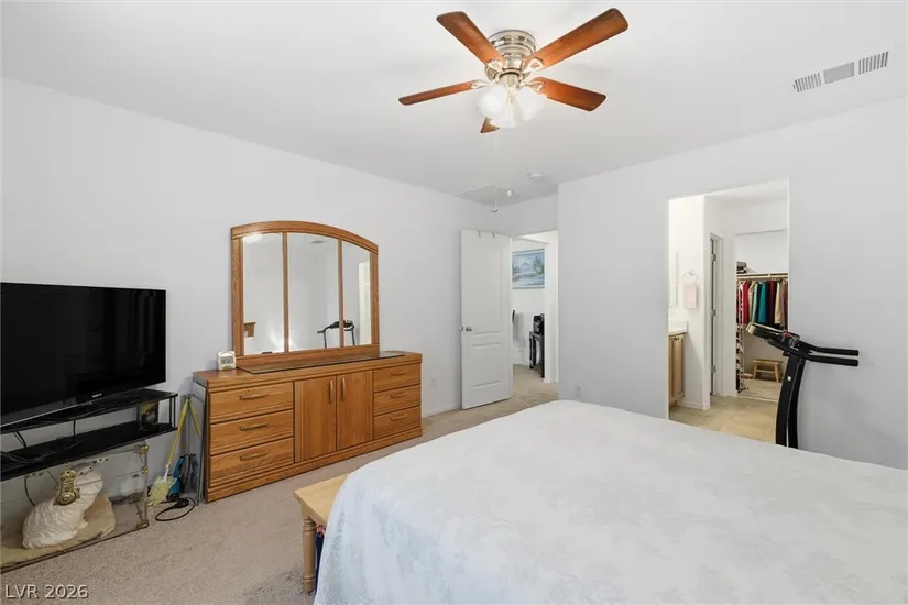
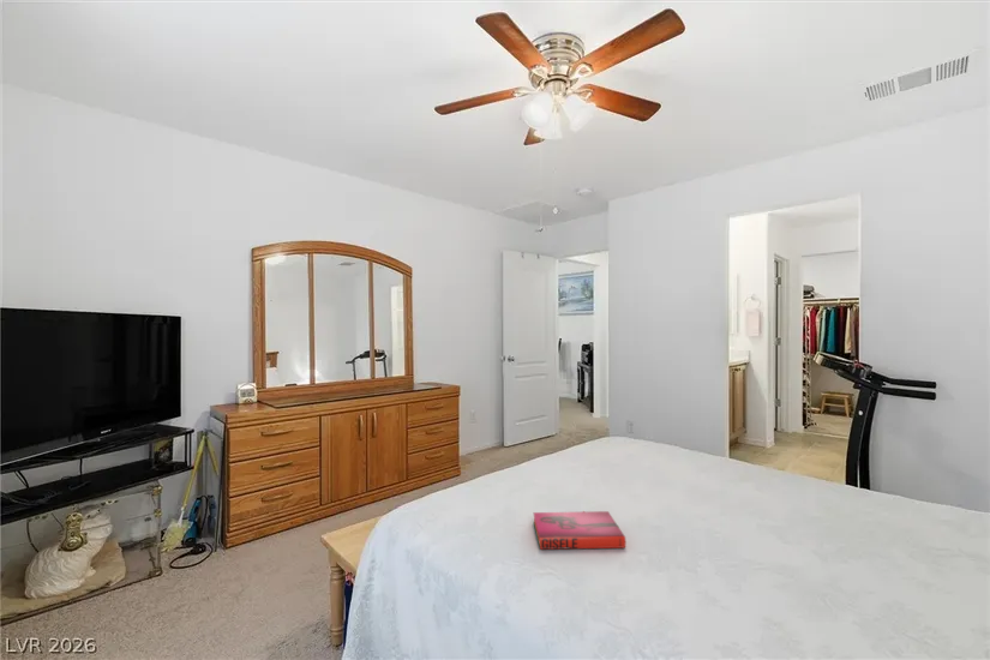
+ hardback book (576, 529)
